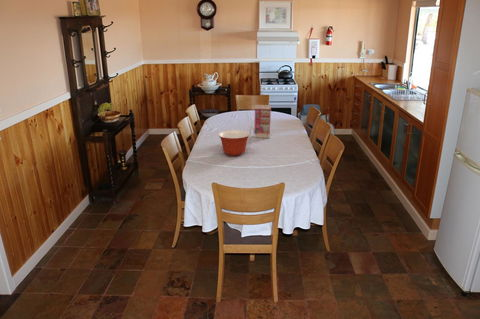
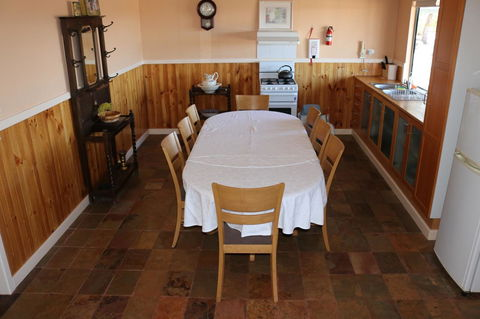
- gift box (262, 121)
- mixing bowl (234, 143)
